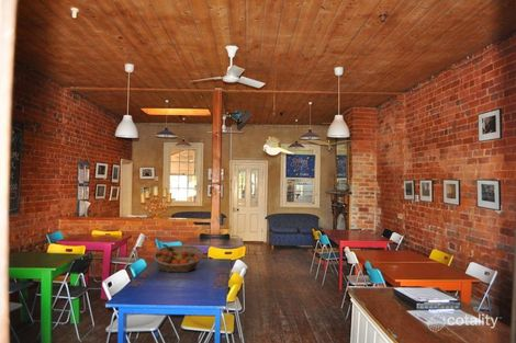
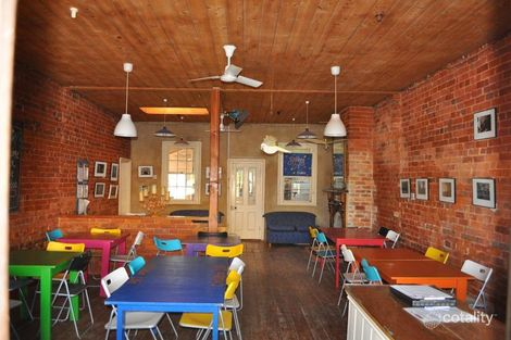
- fruit basket (178, 258)
